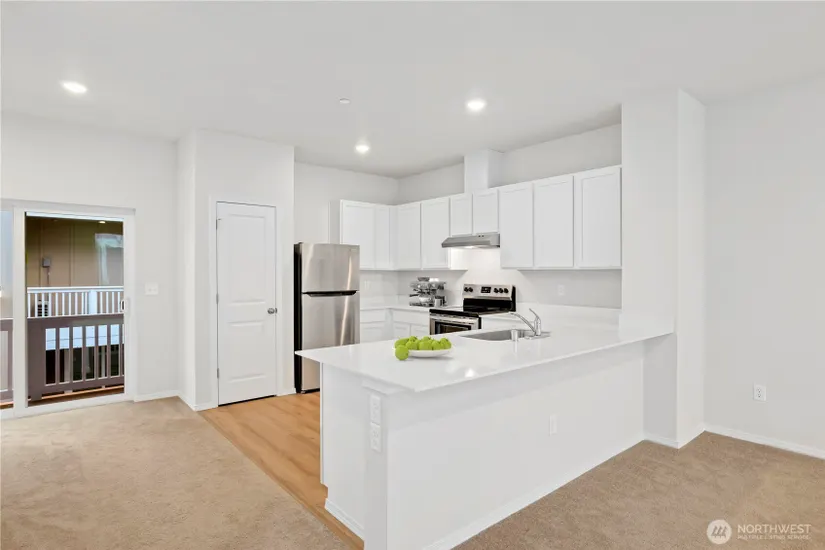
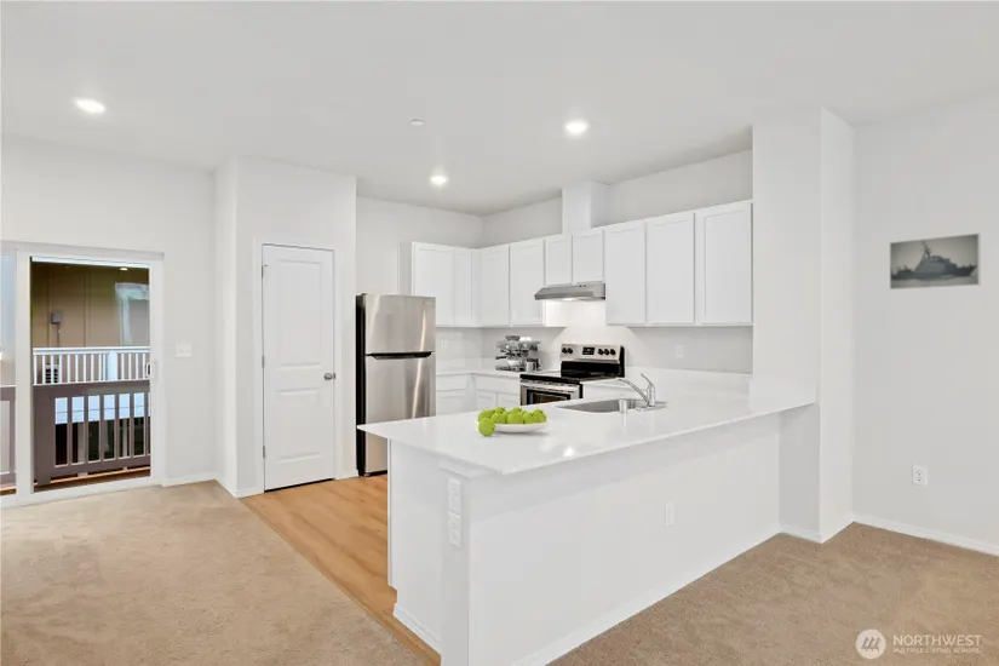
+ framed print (932, 263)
